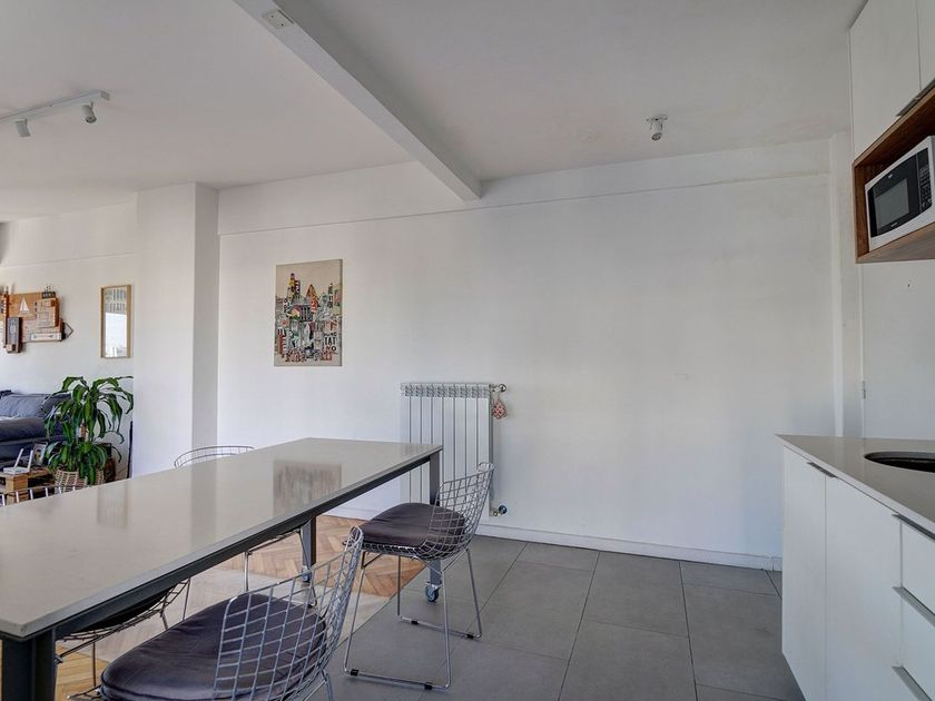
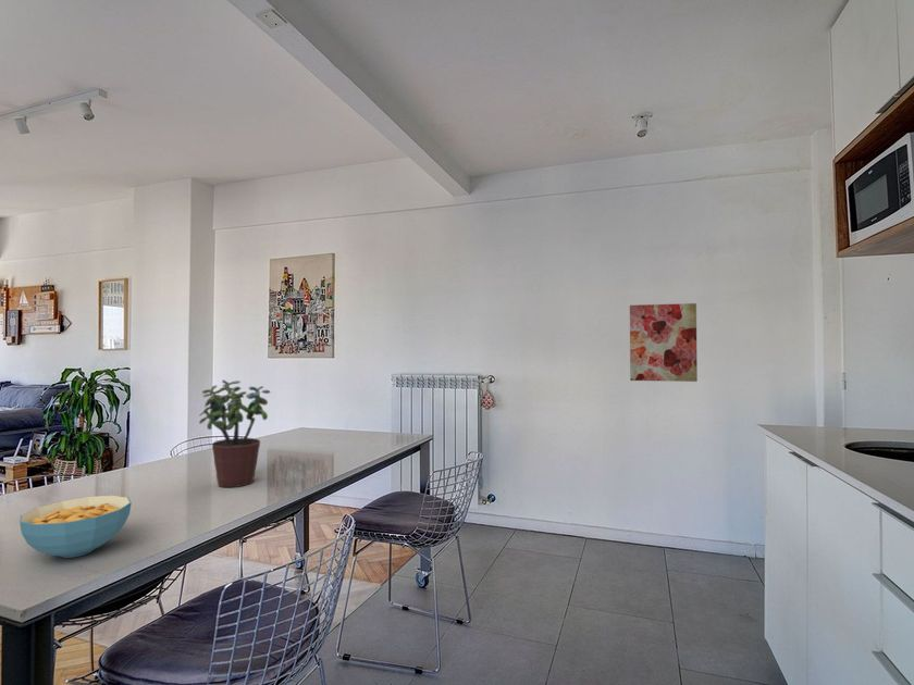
+ potted plant (237, 431)
+ cereal bowl (77, 530)
+ wall art (662, 342)
